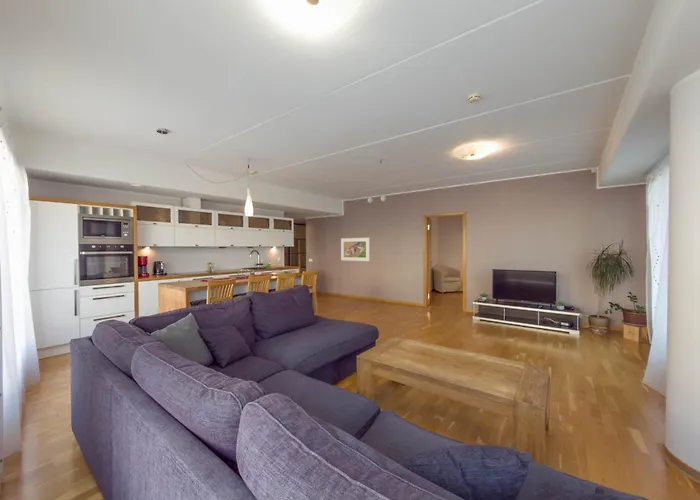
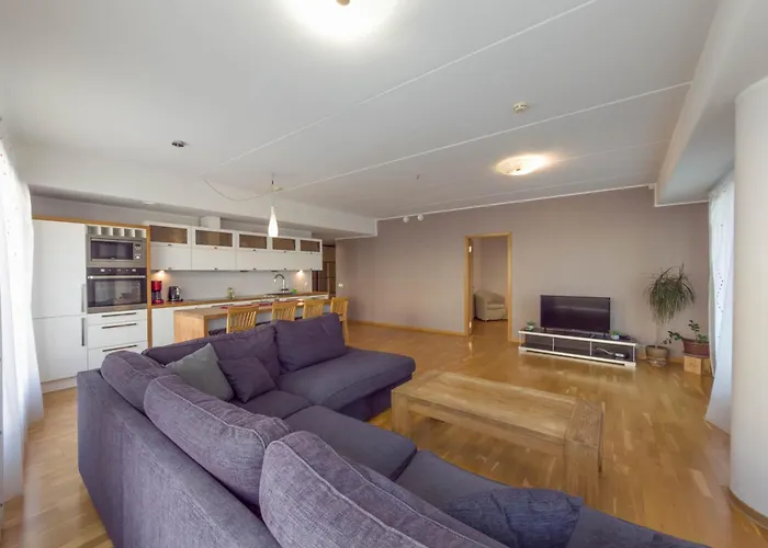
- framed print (354, 249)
